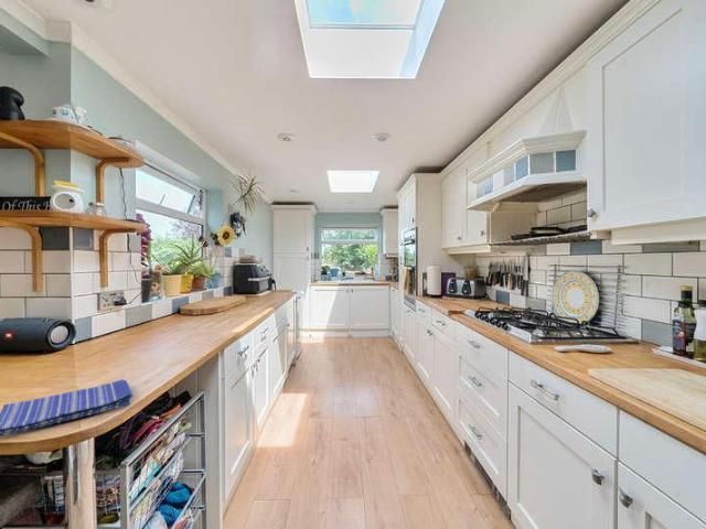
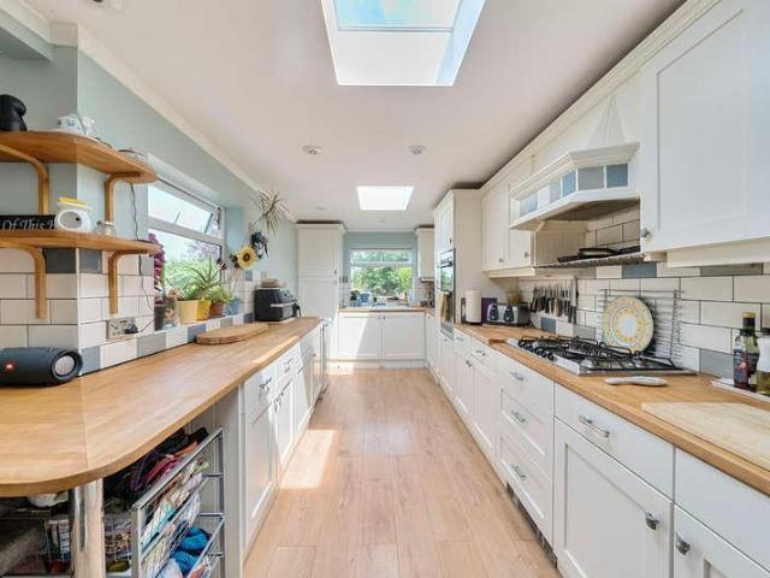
- dish towel (69, 401)
